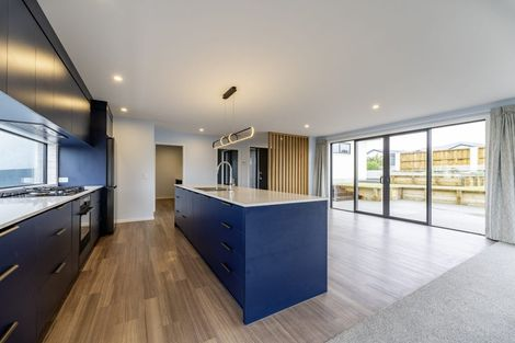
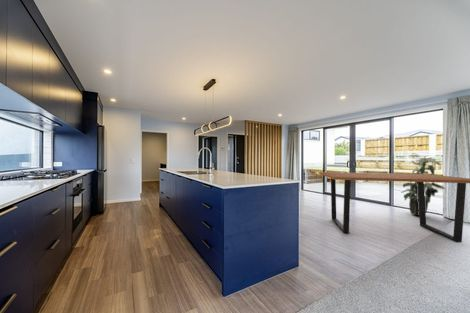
+ indoor plant (417, 185)
+ dining table (386, 180)
